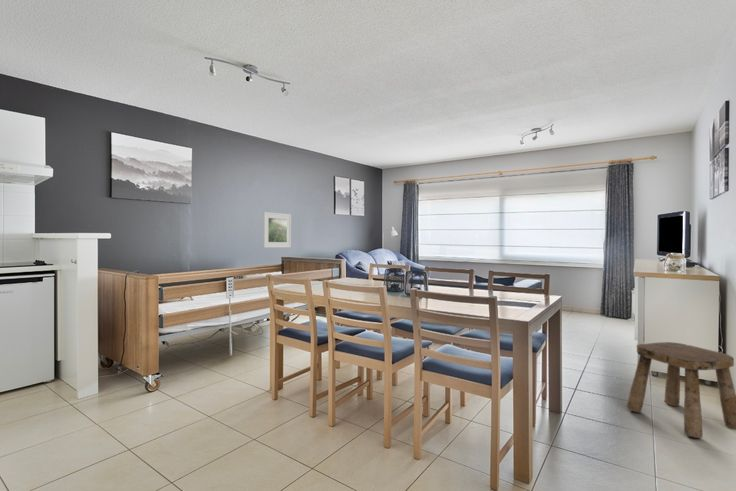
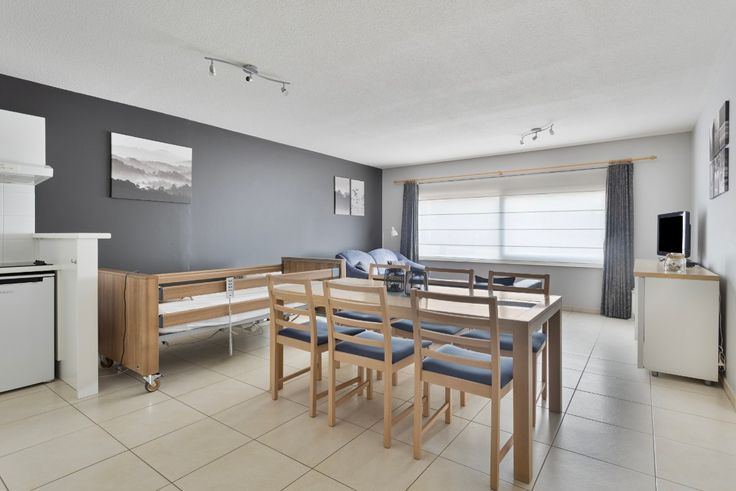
- stool (679, 384)
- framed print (277, 230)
